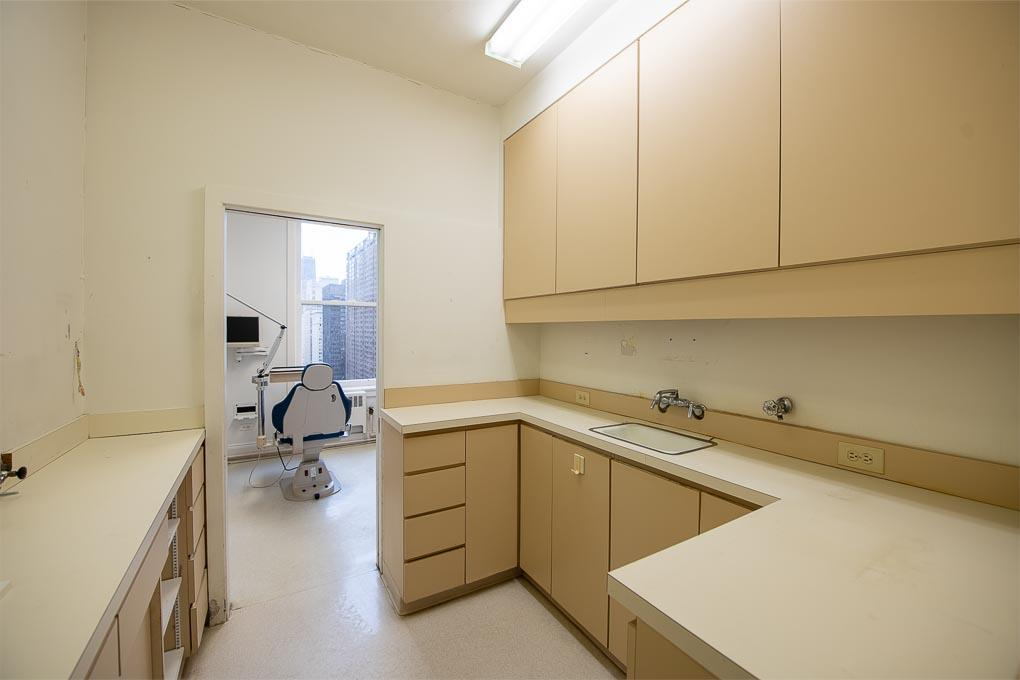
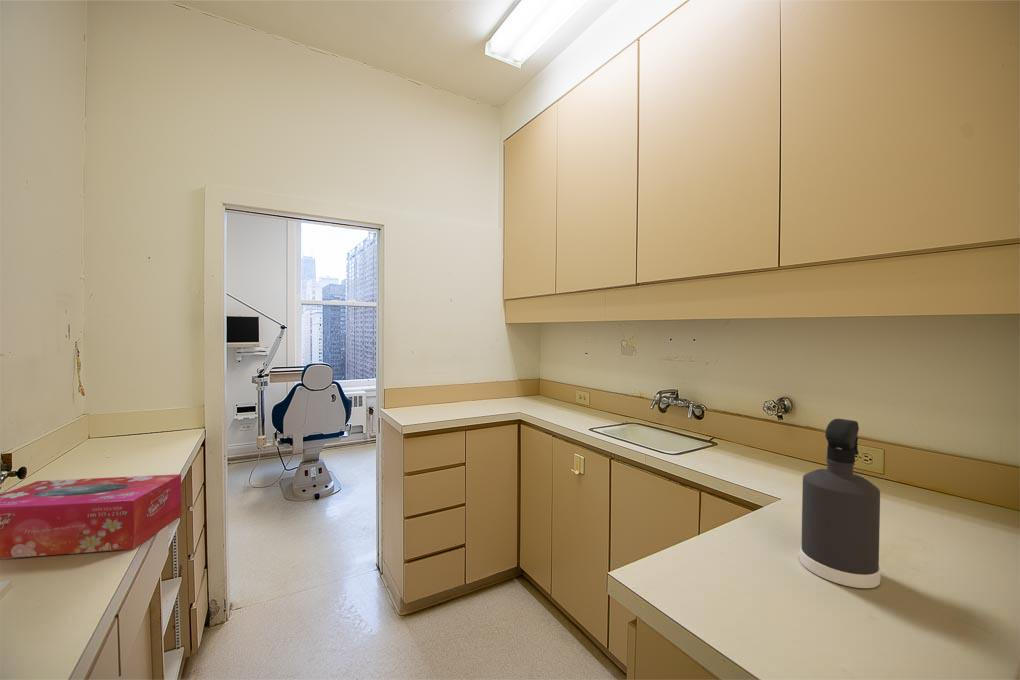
+ spray bottle (840, 493)
+ tissue box (83, 513)
